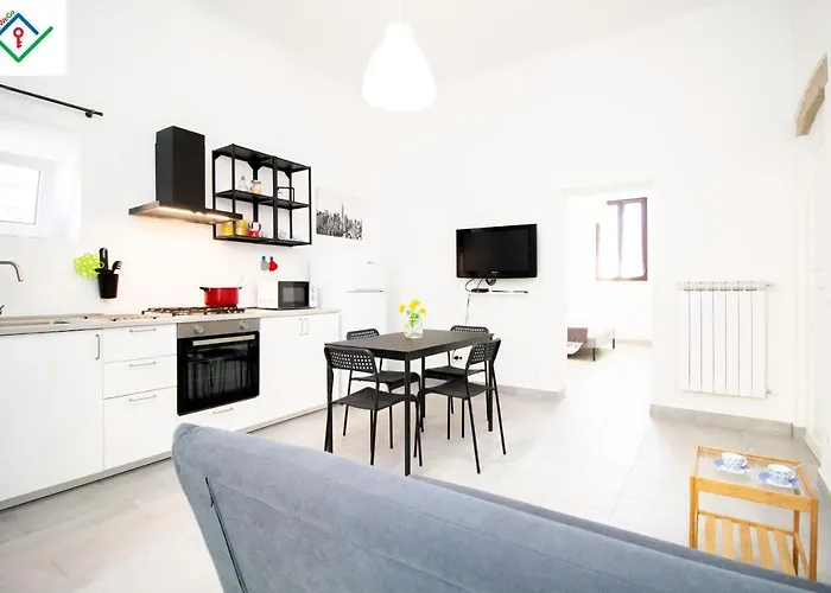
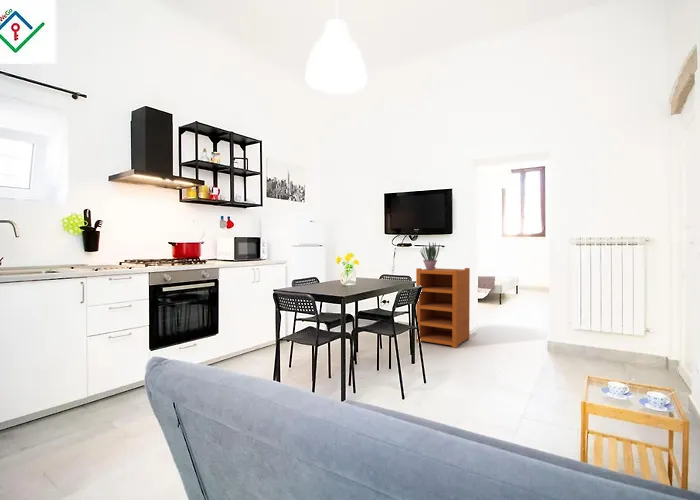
+ cupboard (443, 304)
+ potted plant (430, 255)
